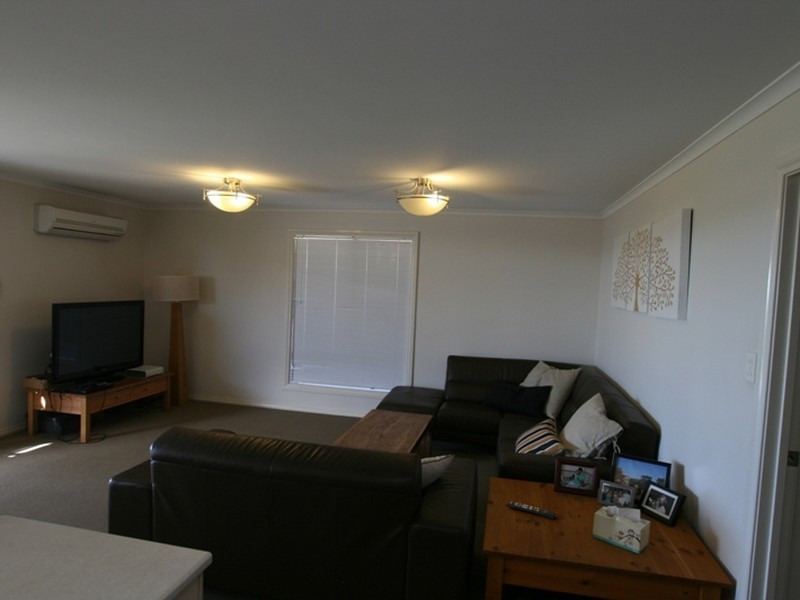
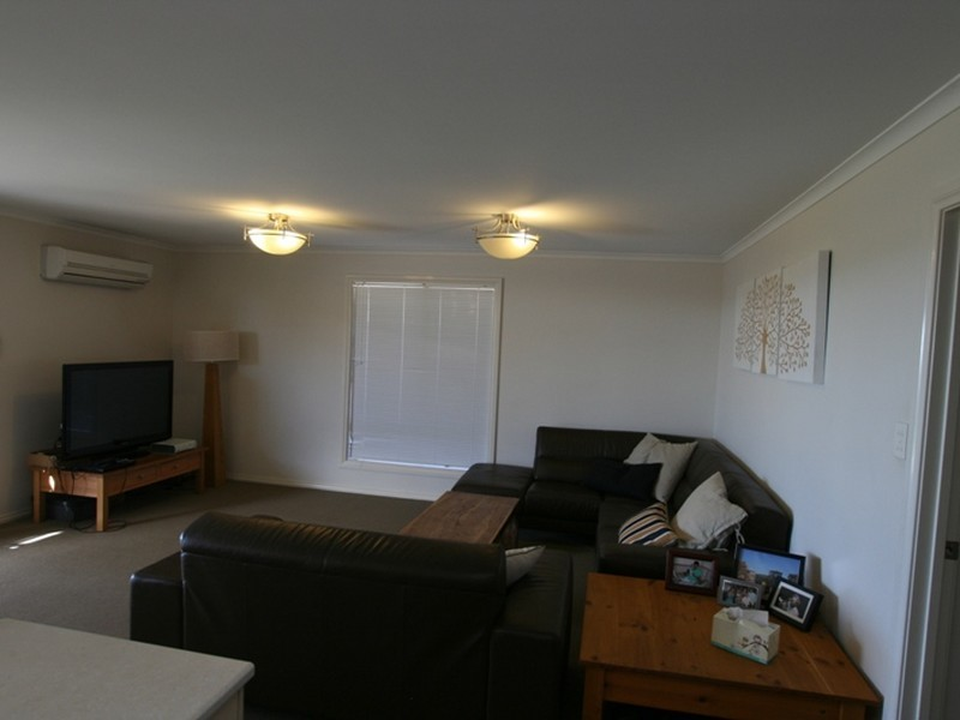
- remote control (530, 509)
